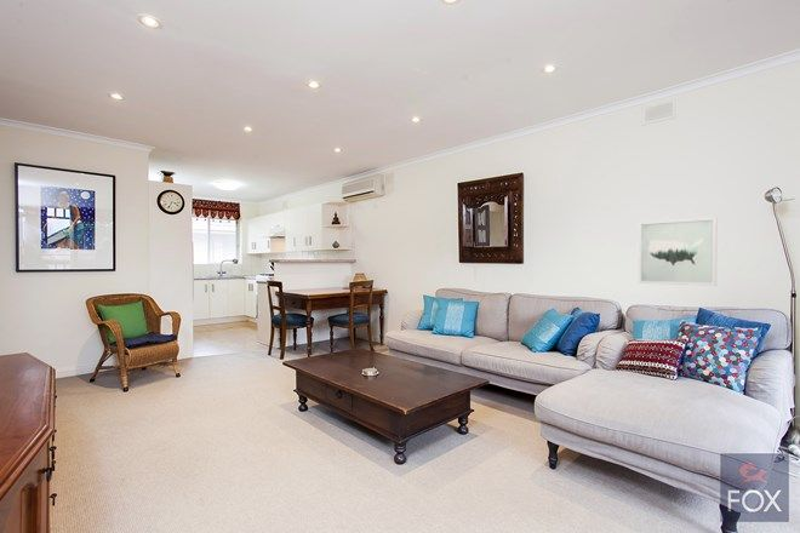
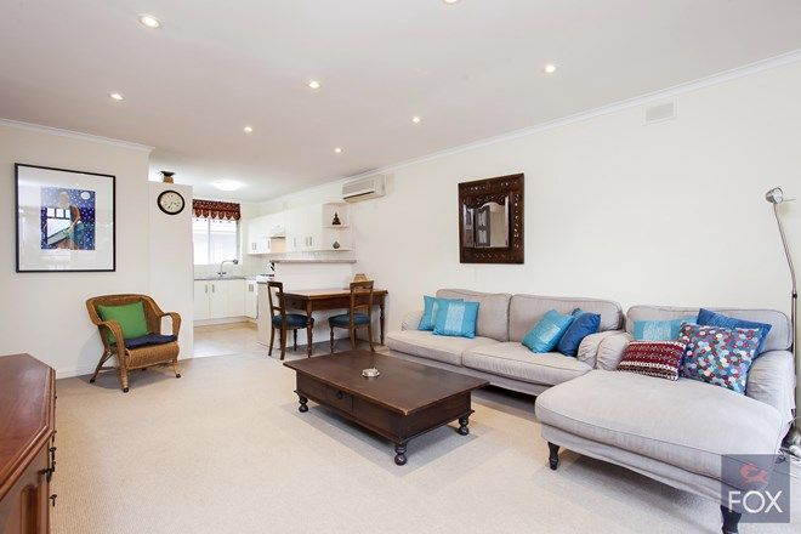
- wall art (675, 252)
